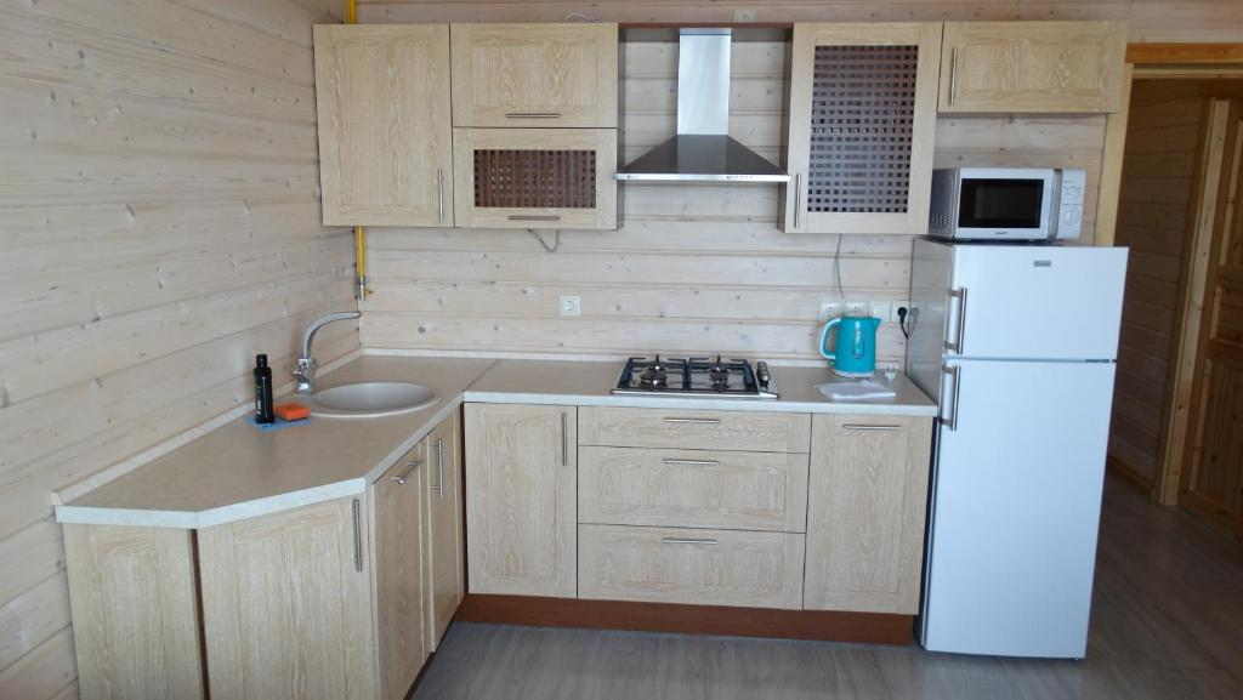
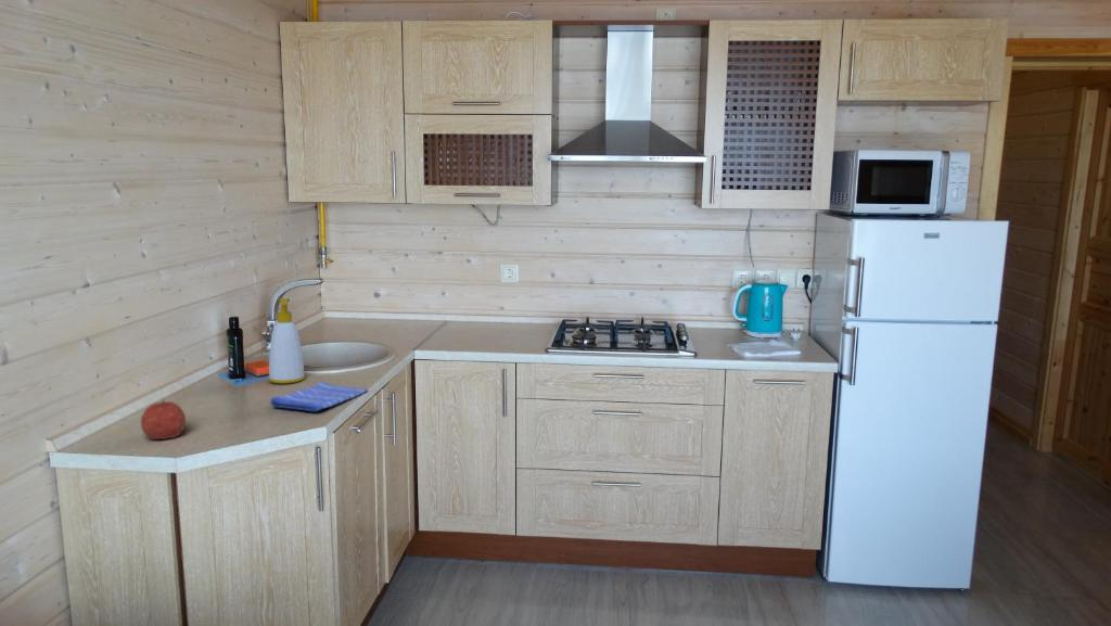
+ soap bottle (285, 338)
+ fruit (164, 418)
+ dish towel (319, 395)
